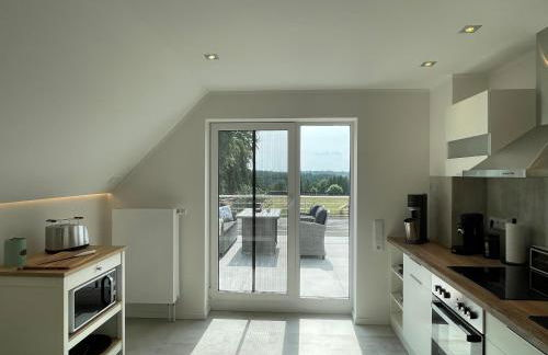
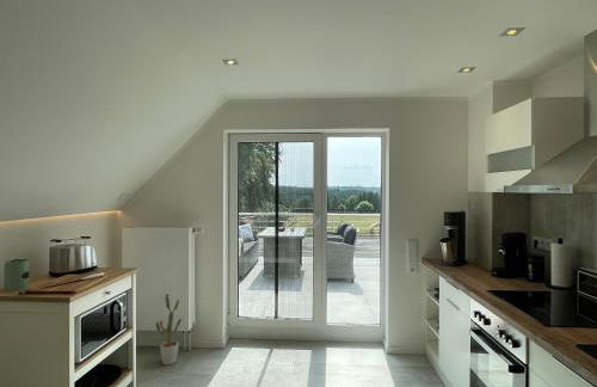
+ potted plant (168, 327)
